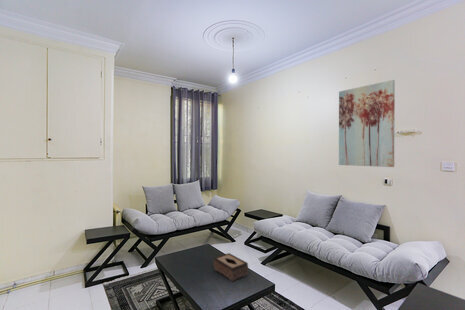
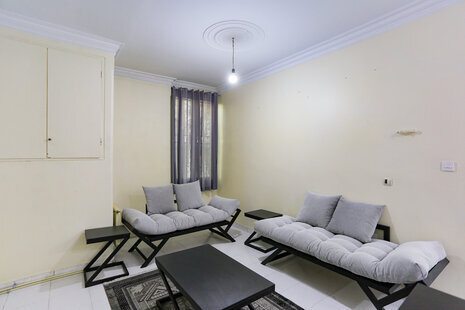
- wall art (364, 126)
- tissue box (230, 266)
